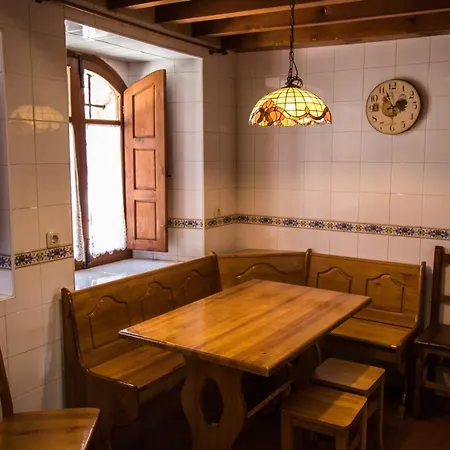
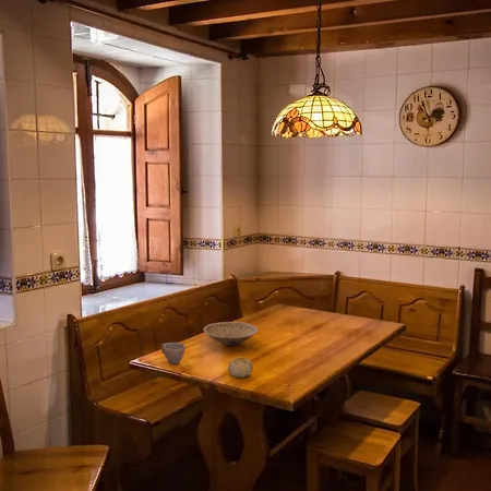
+ fruit (240, 367)
+ bowl (230, 336)
+ cup (171, 352)
